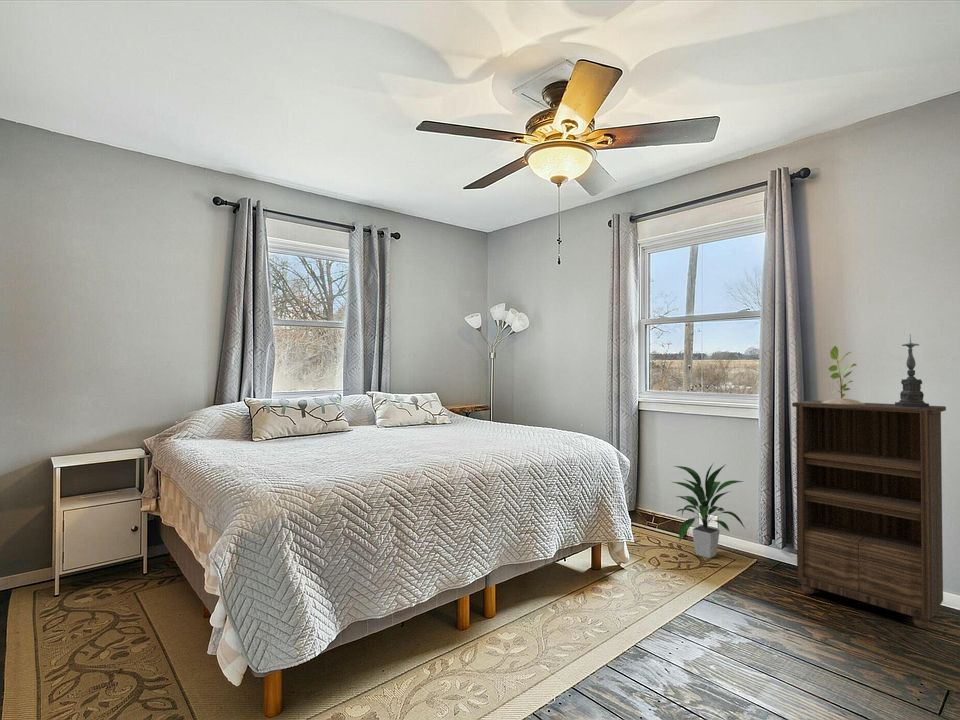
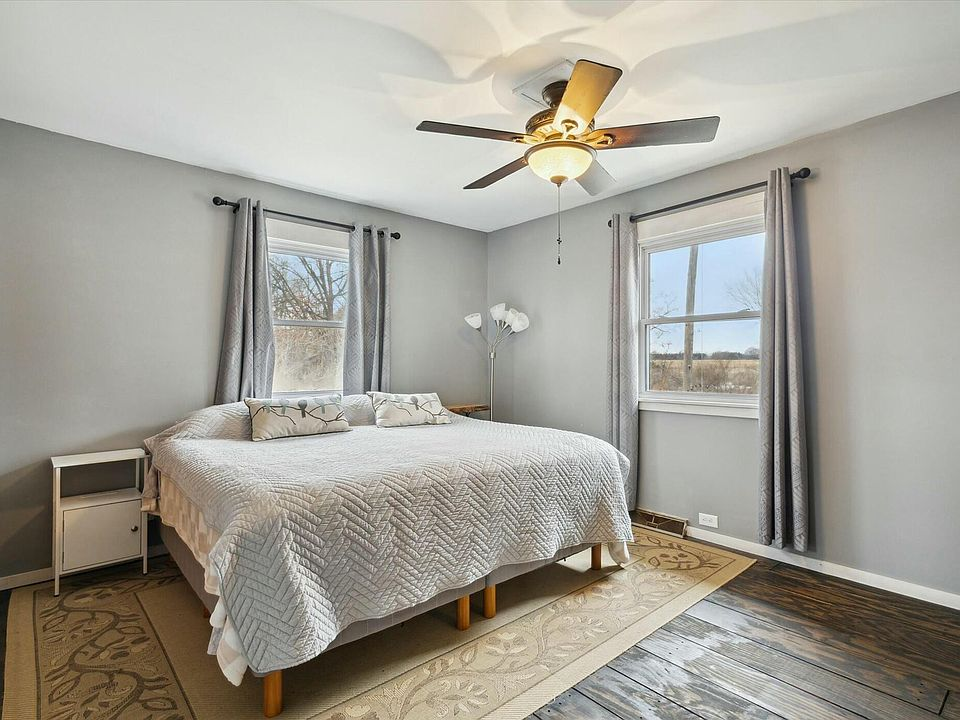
- candle holder (911, 369)
- bookshelf (866, 502)
- potted plant (840, 373)
- indoor plant (702, 507)
